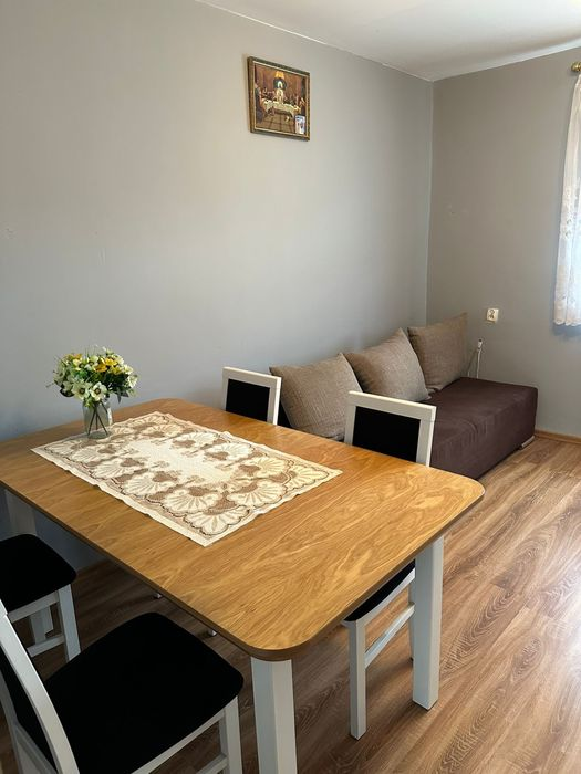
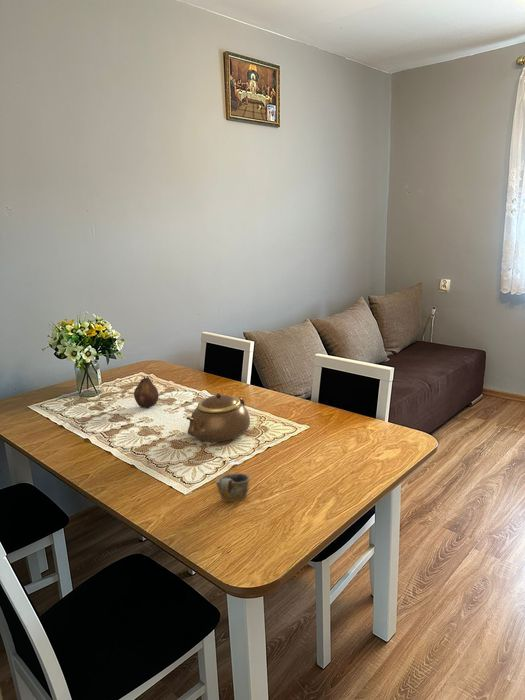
+ fruit (146, 391)
+ cup (230, 485)
+ teapot (219, 414)
